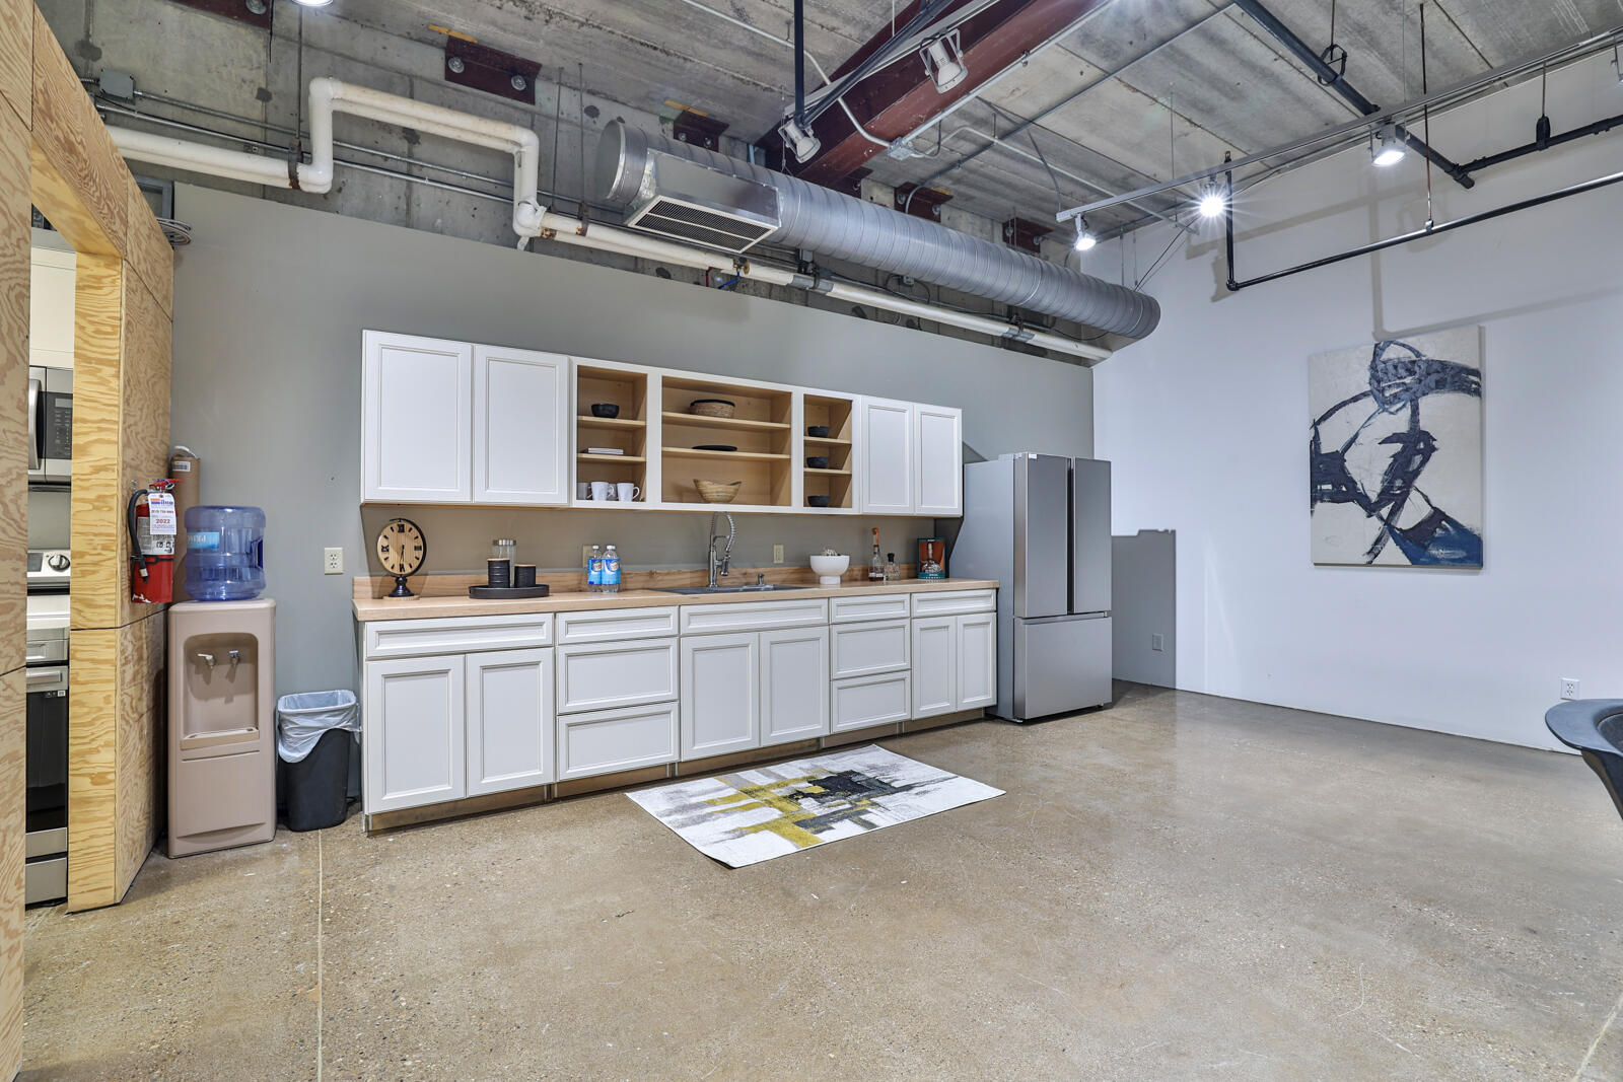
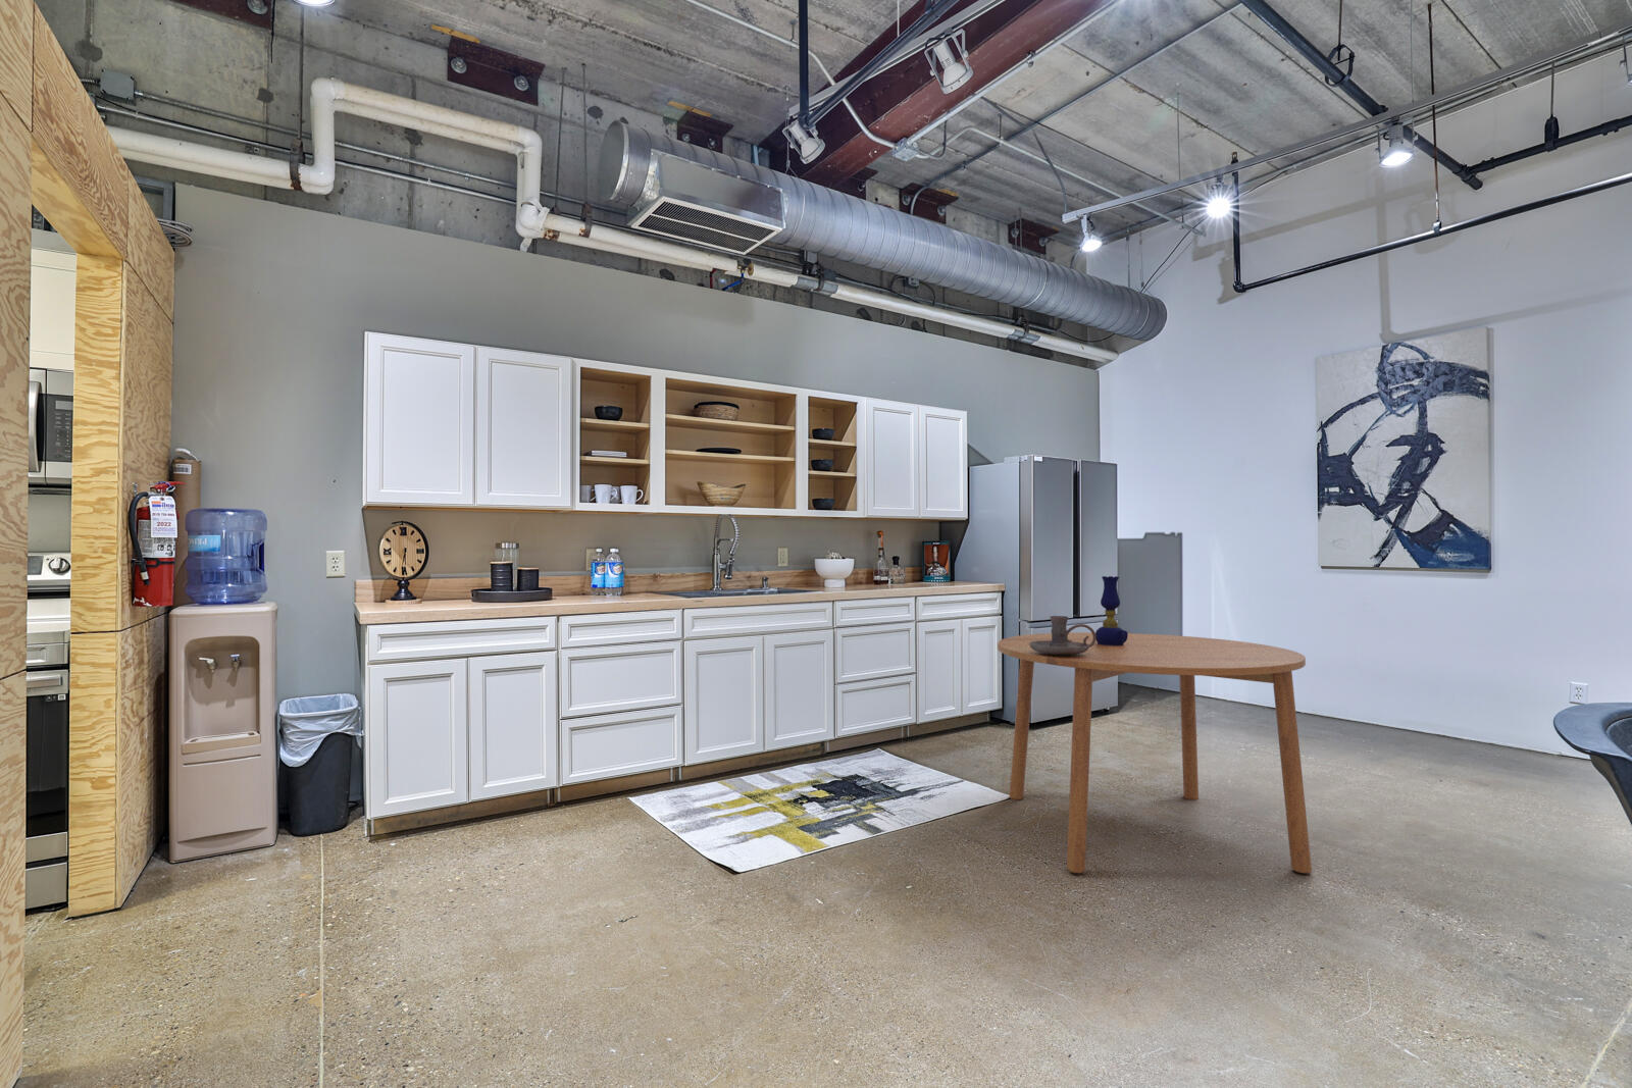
+ dining table (1182, 736)
+ oil lamp (1112, 610)
+ candle holder (1065, 634)
